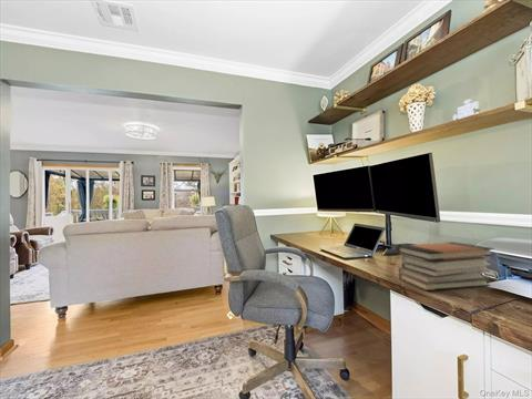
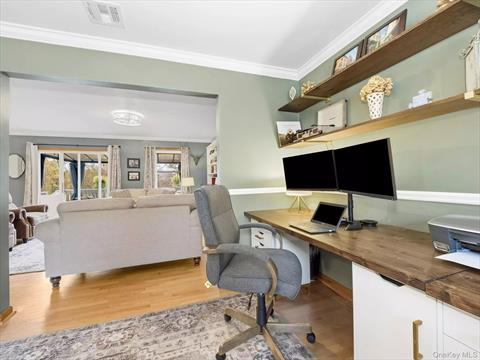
- book stack (442, 264)
